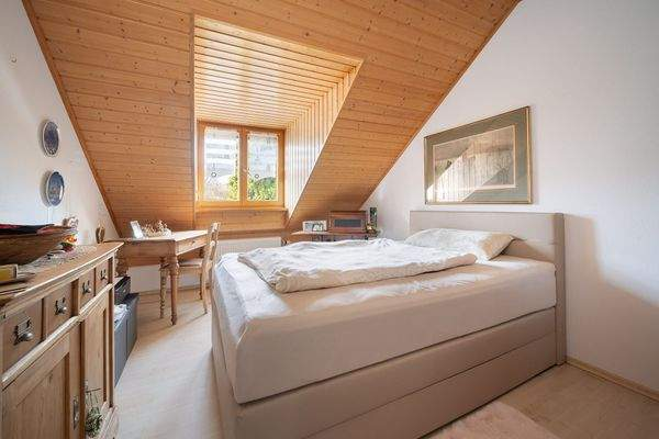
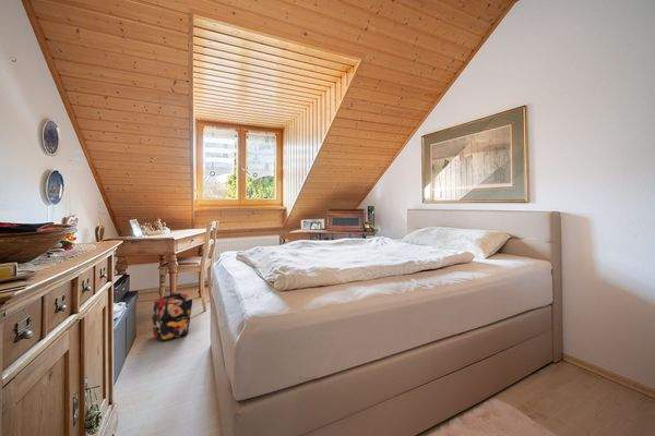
+ backpack (171, 313)
